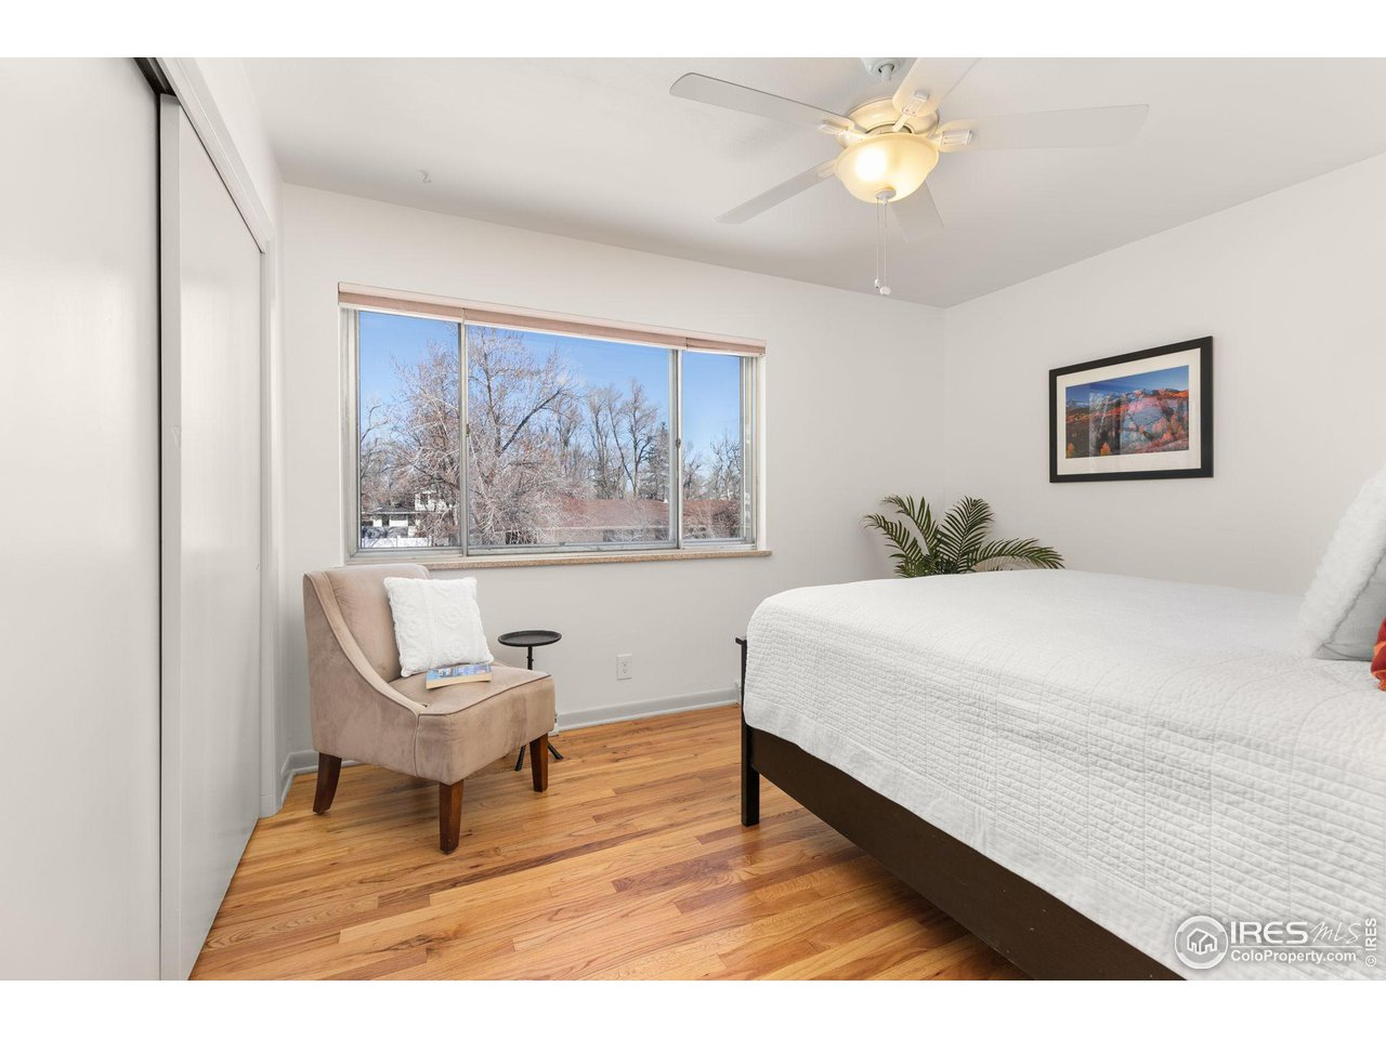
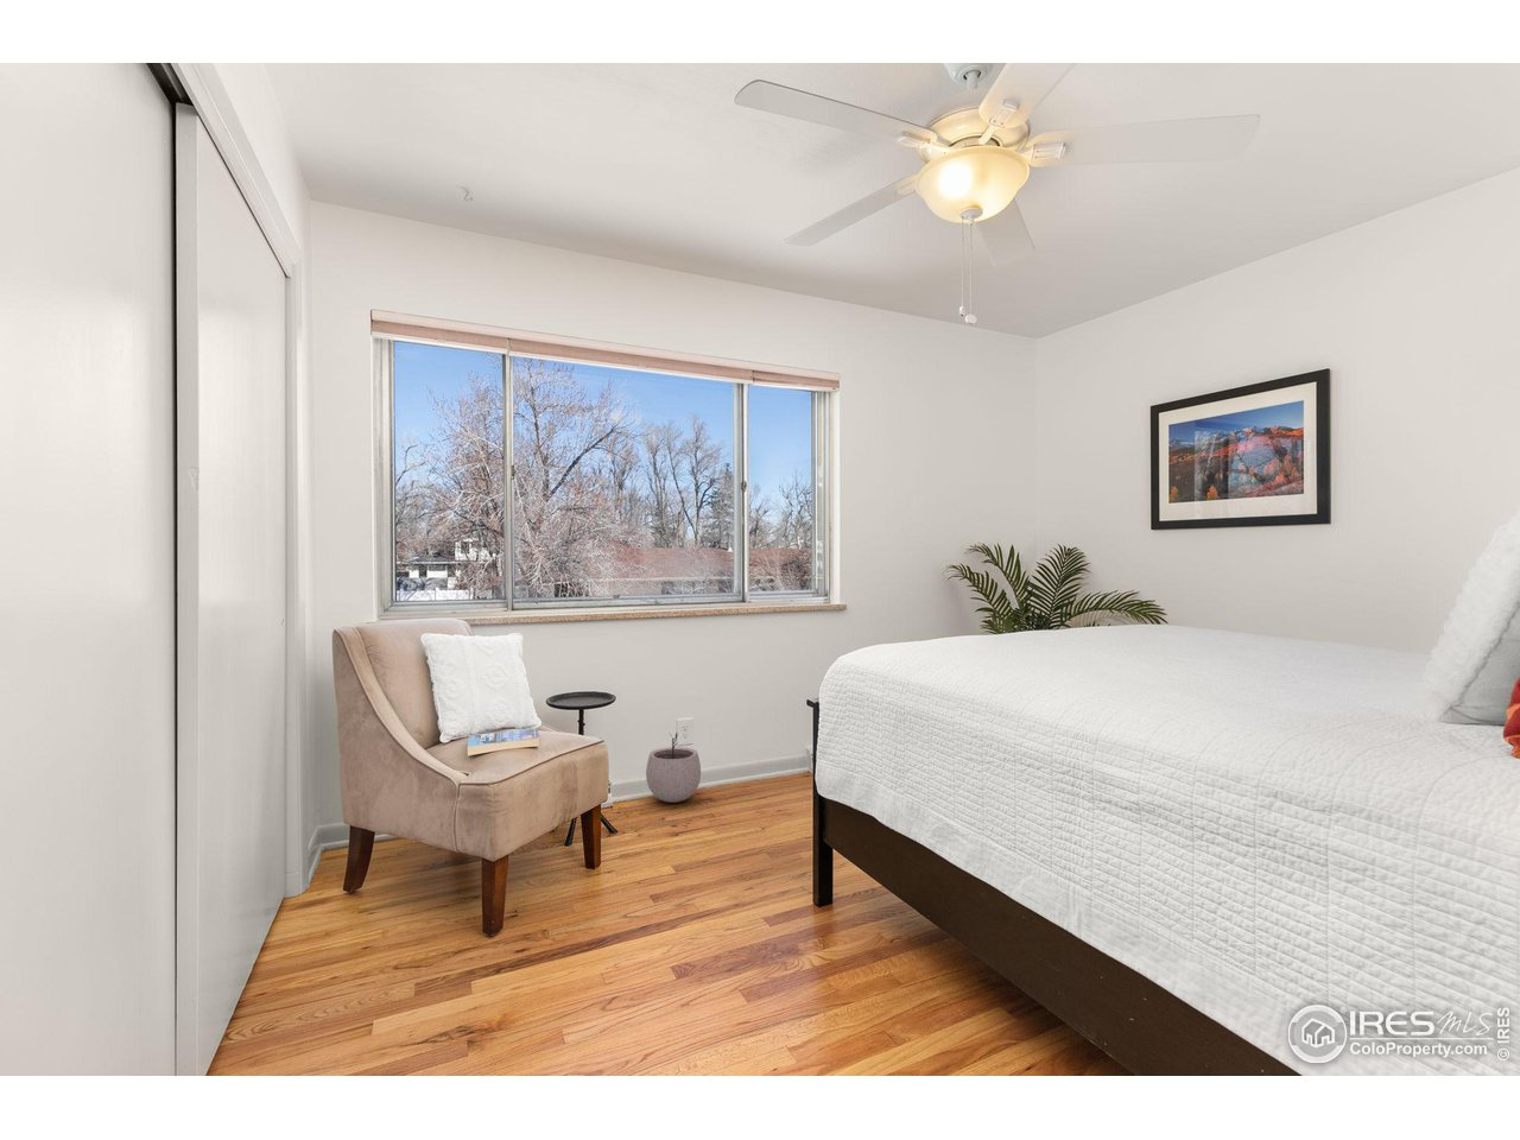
+ plant pot (674, 766)
